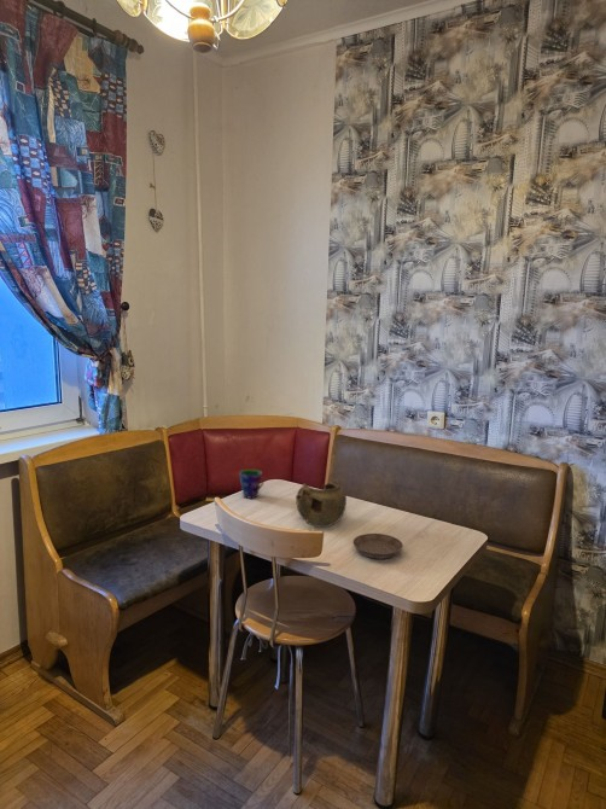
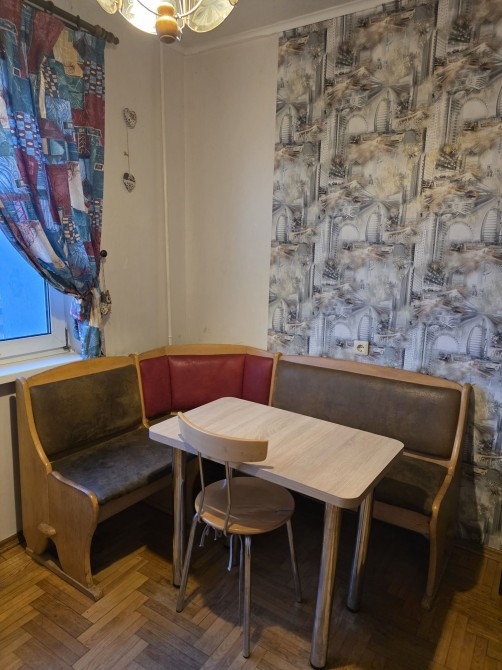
- teapot (315, 502)
- cup (252, 484)
- saucer (377, 546)
